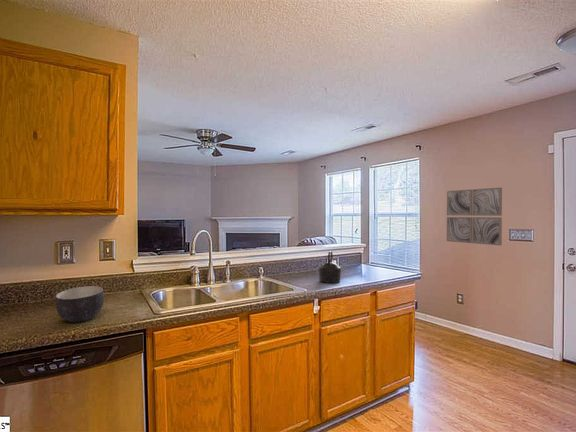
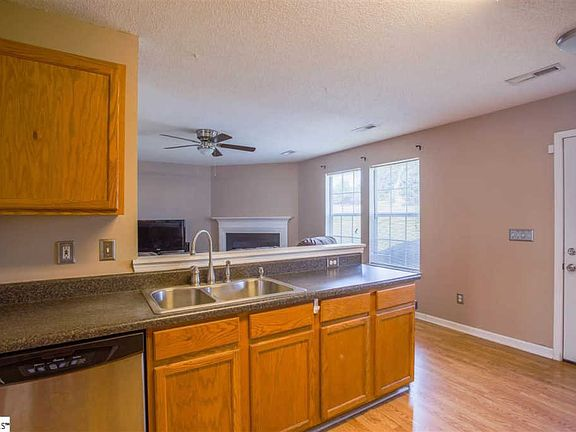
- kettle (330, 265)
- bowl (80, 304)
- wall art (472, 215)
